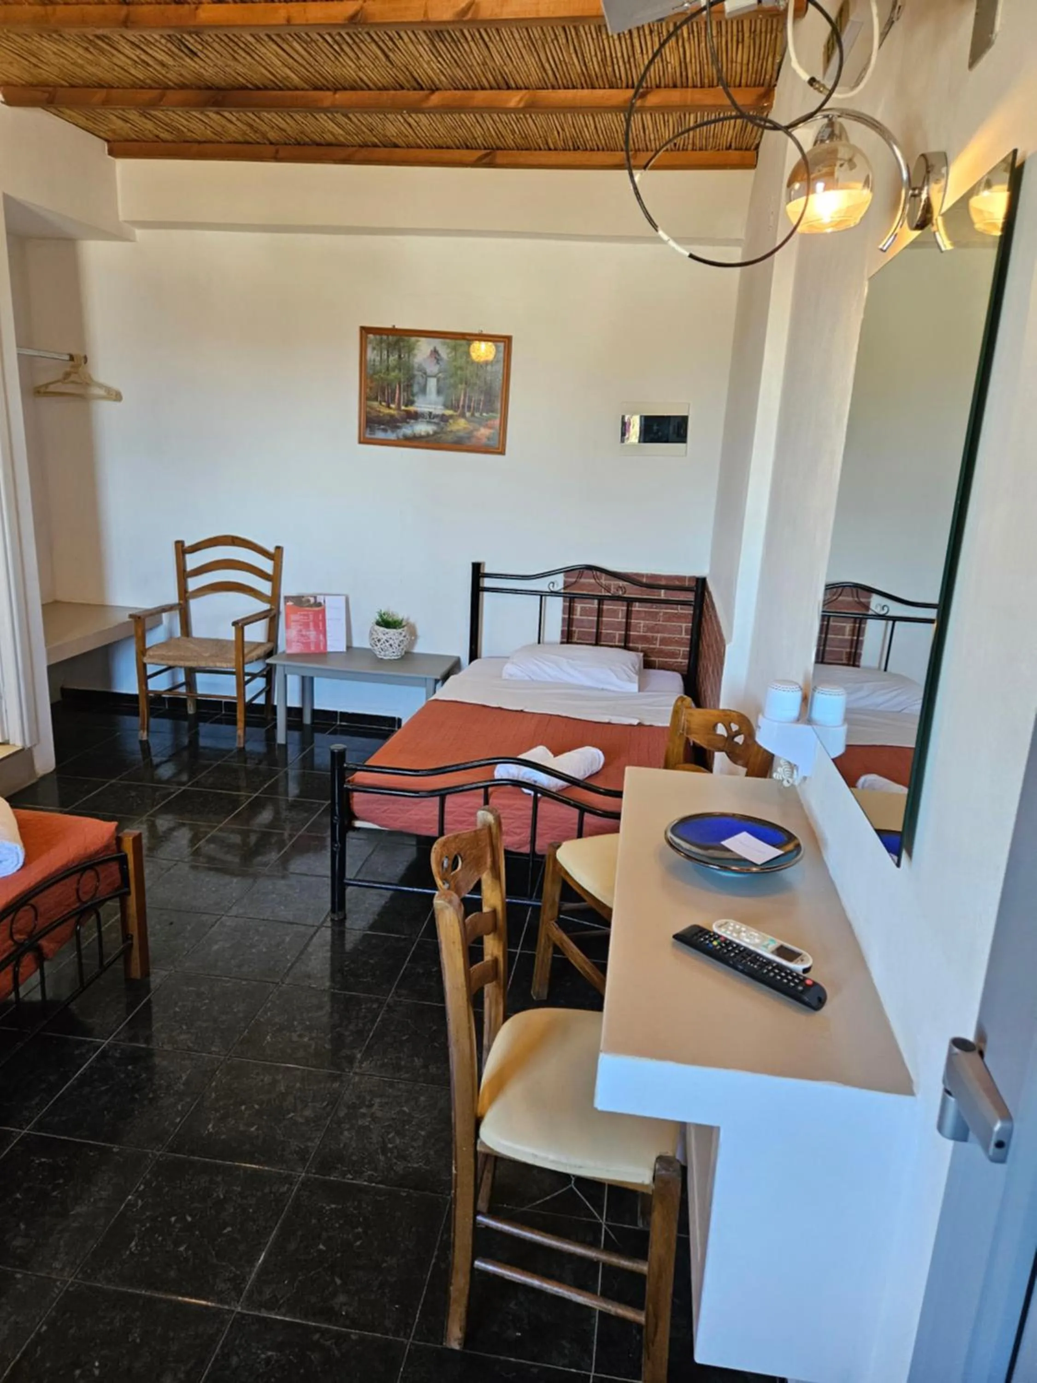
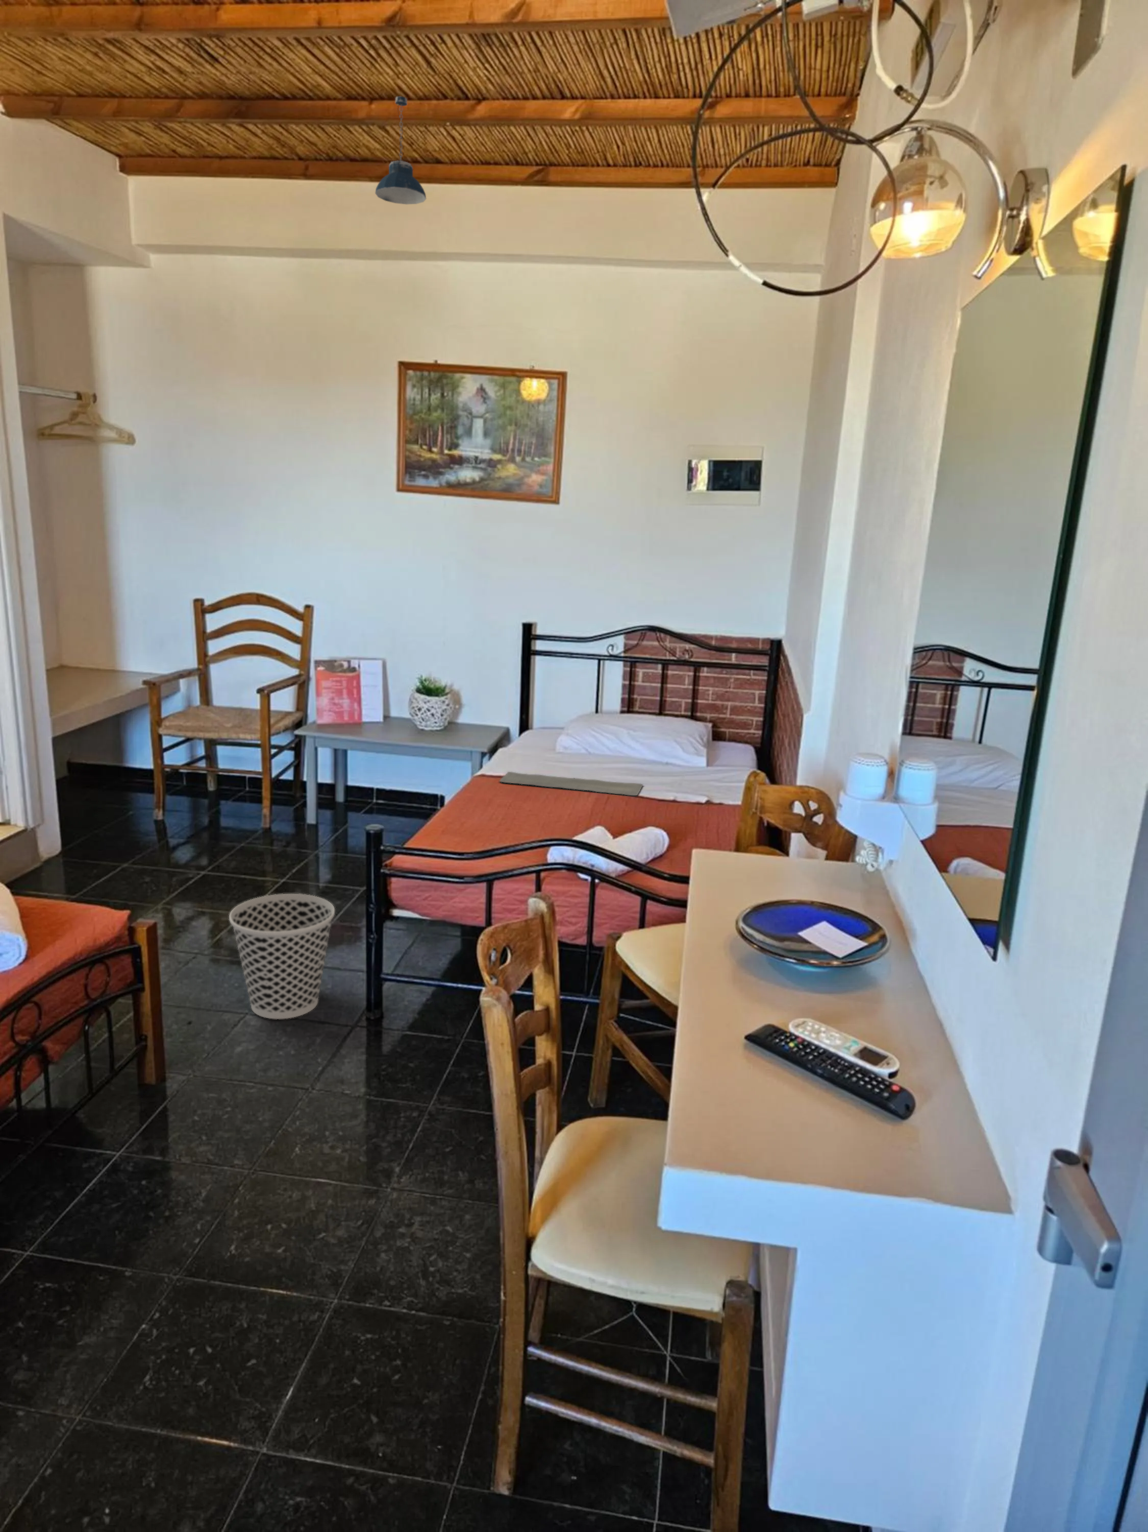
+ pendant light (400, 147)
+ bath mat (570, 783)
+ wastebasket (283, 958)
